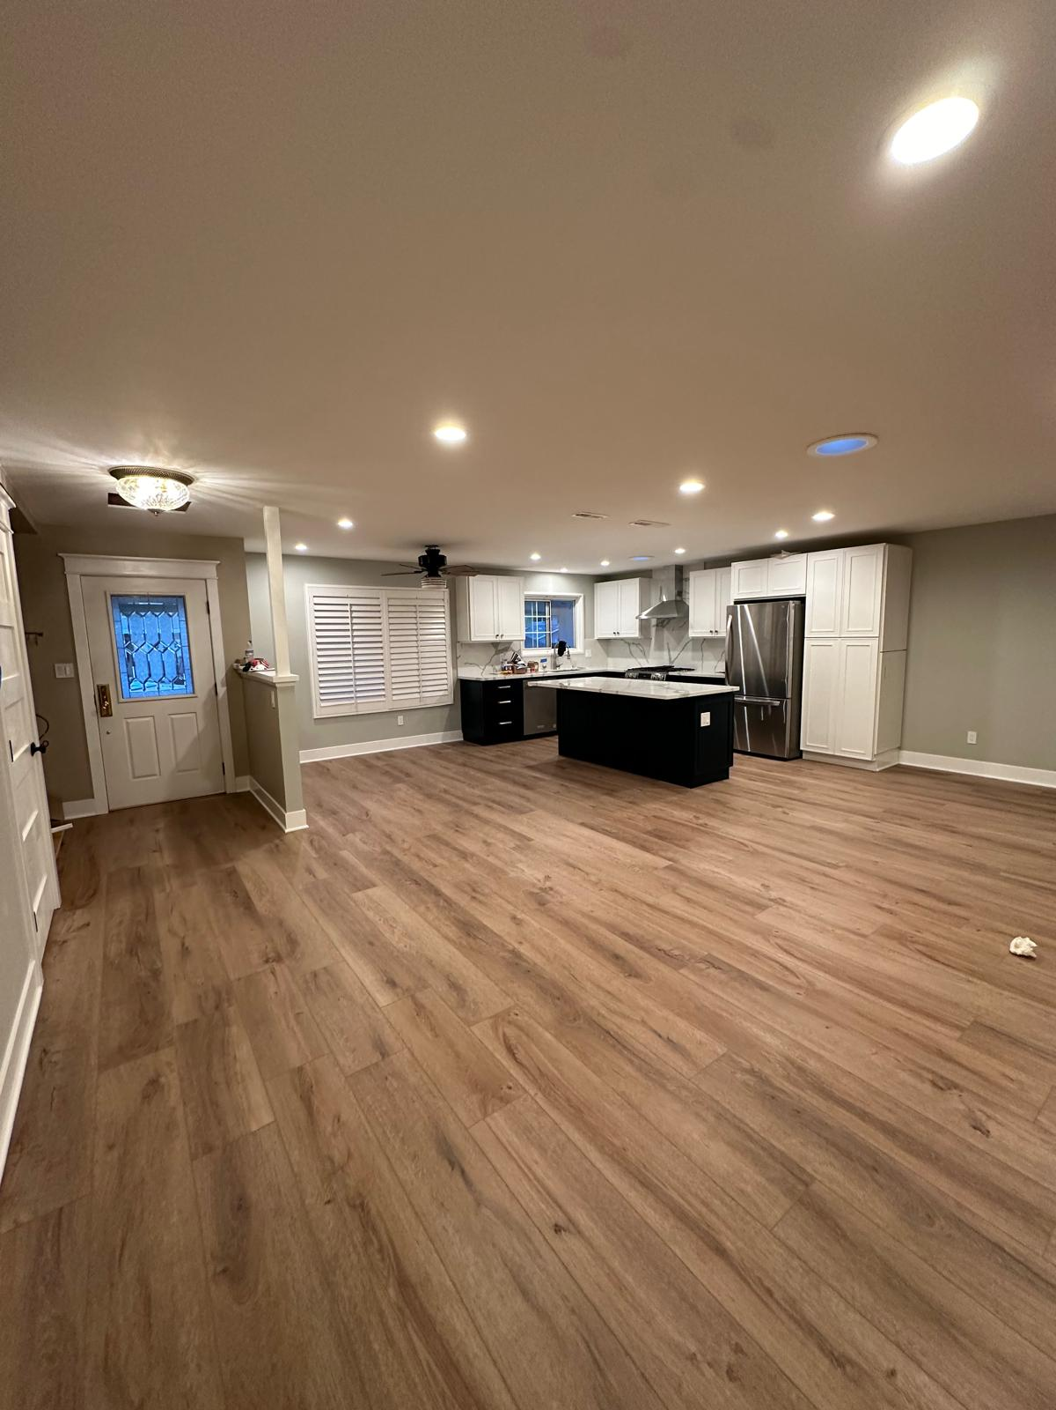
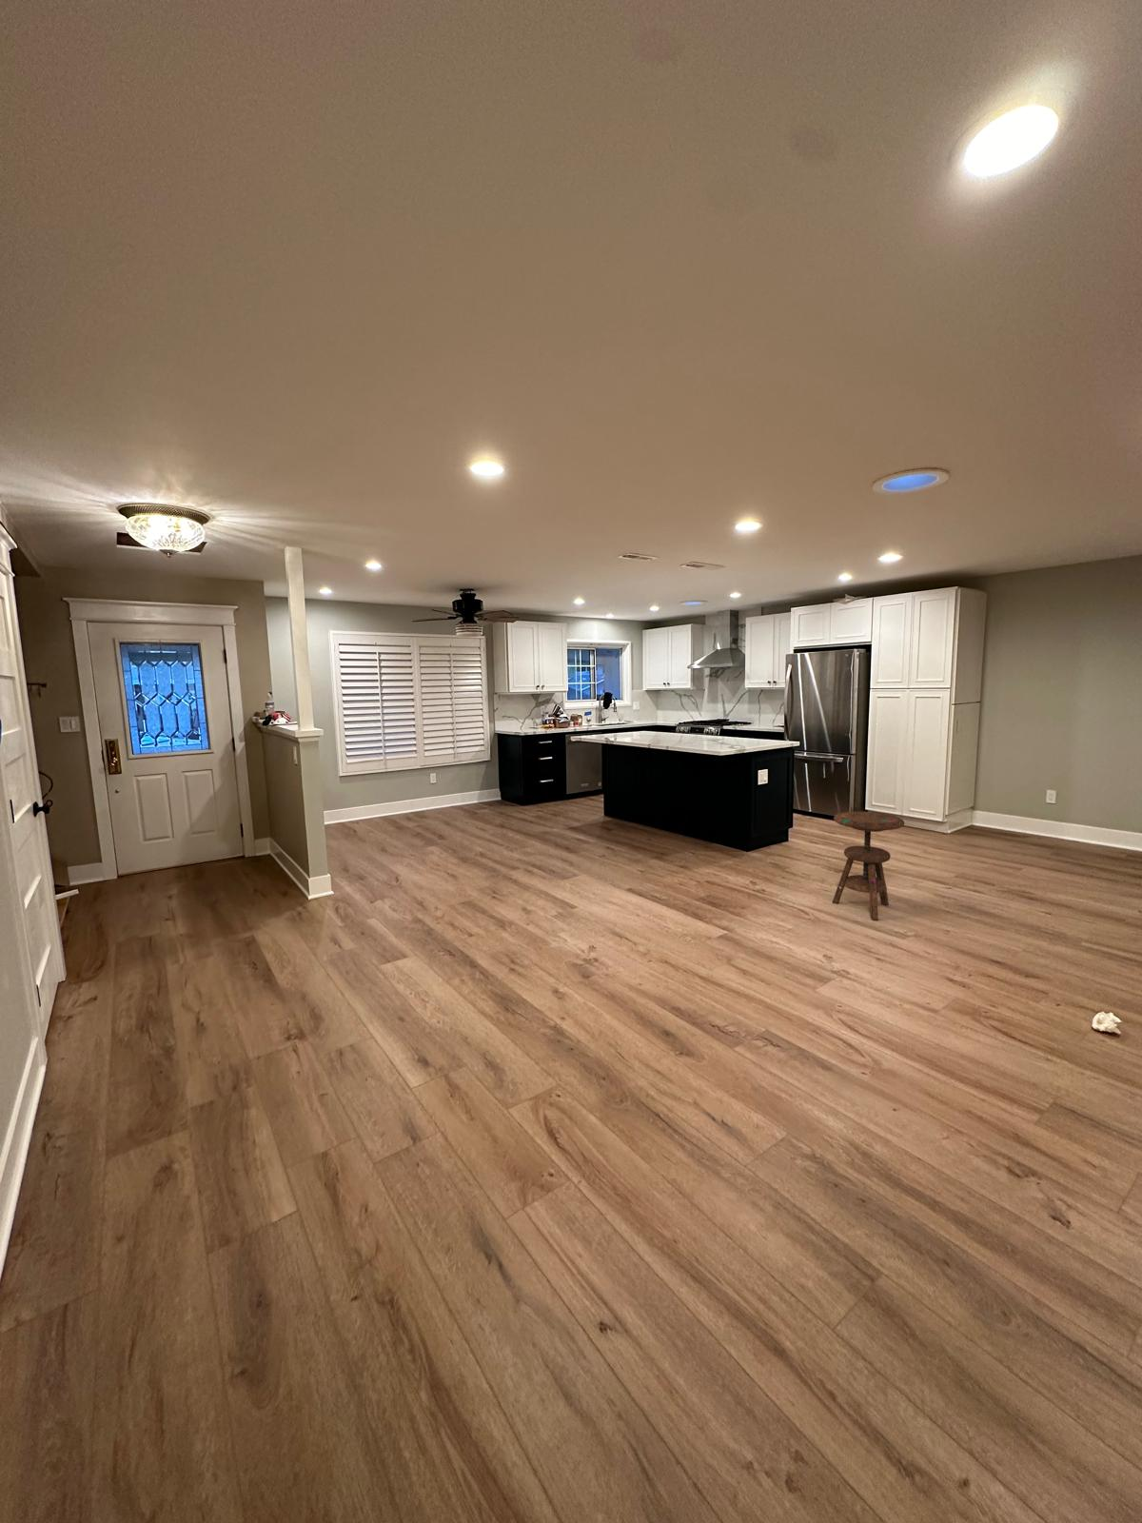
+ side table (866, 863)
